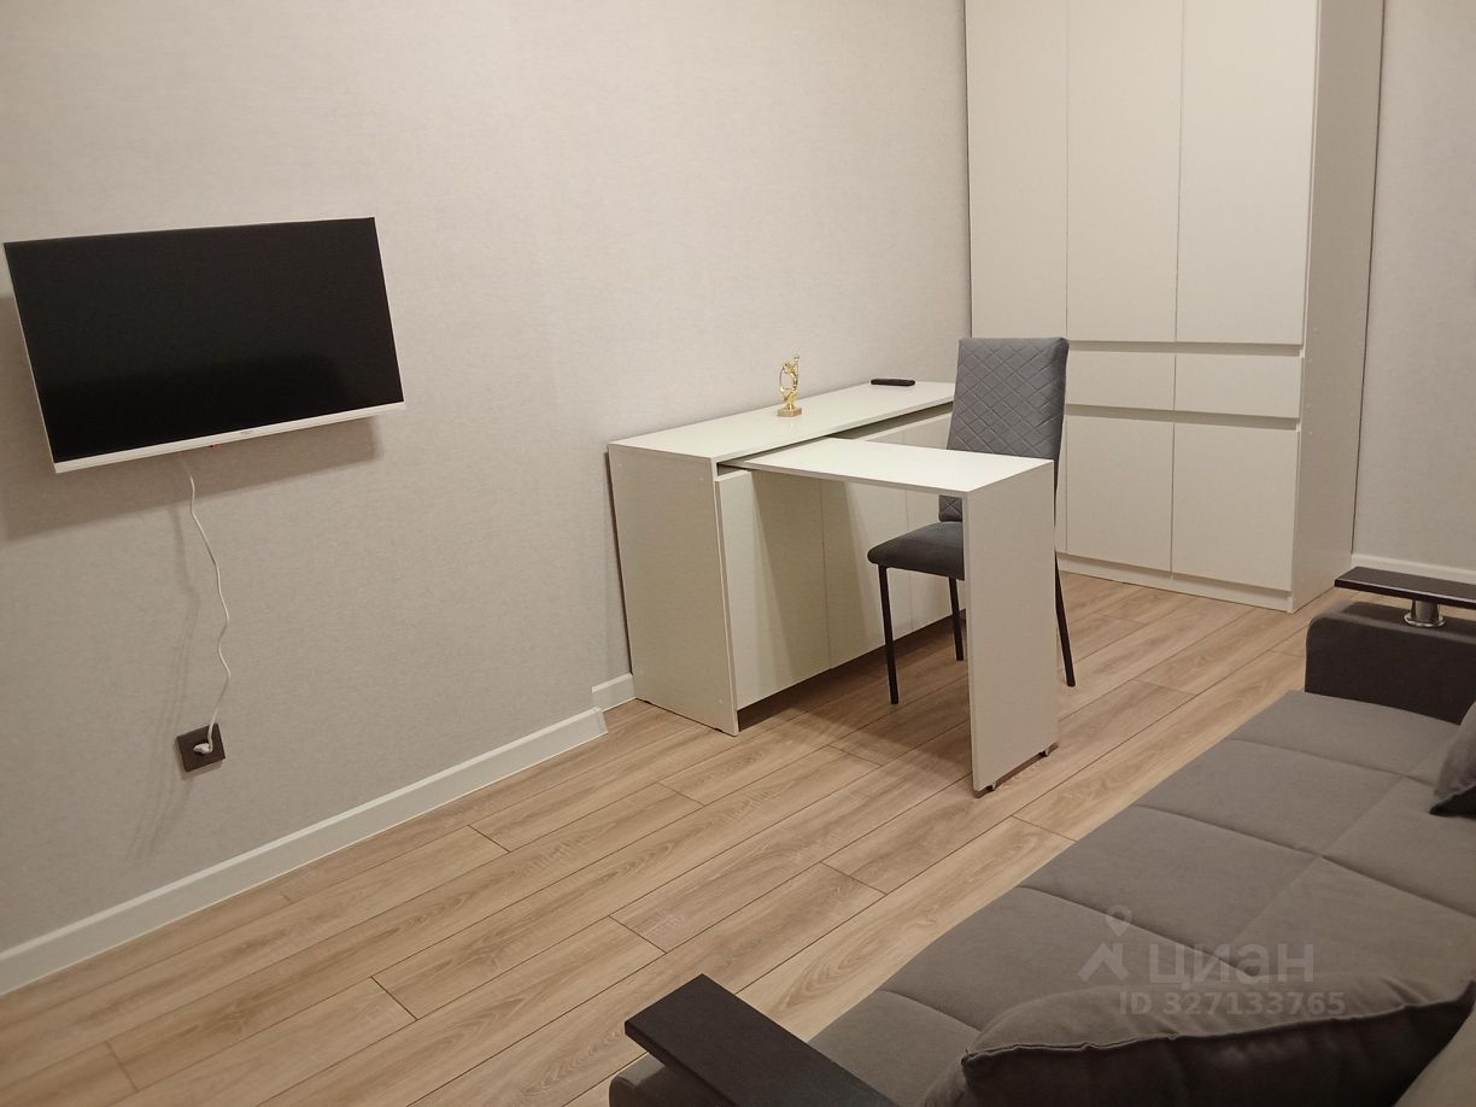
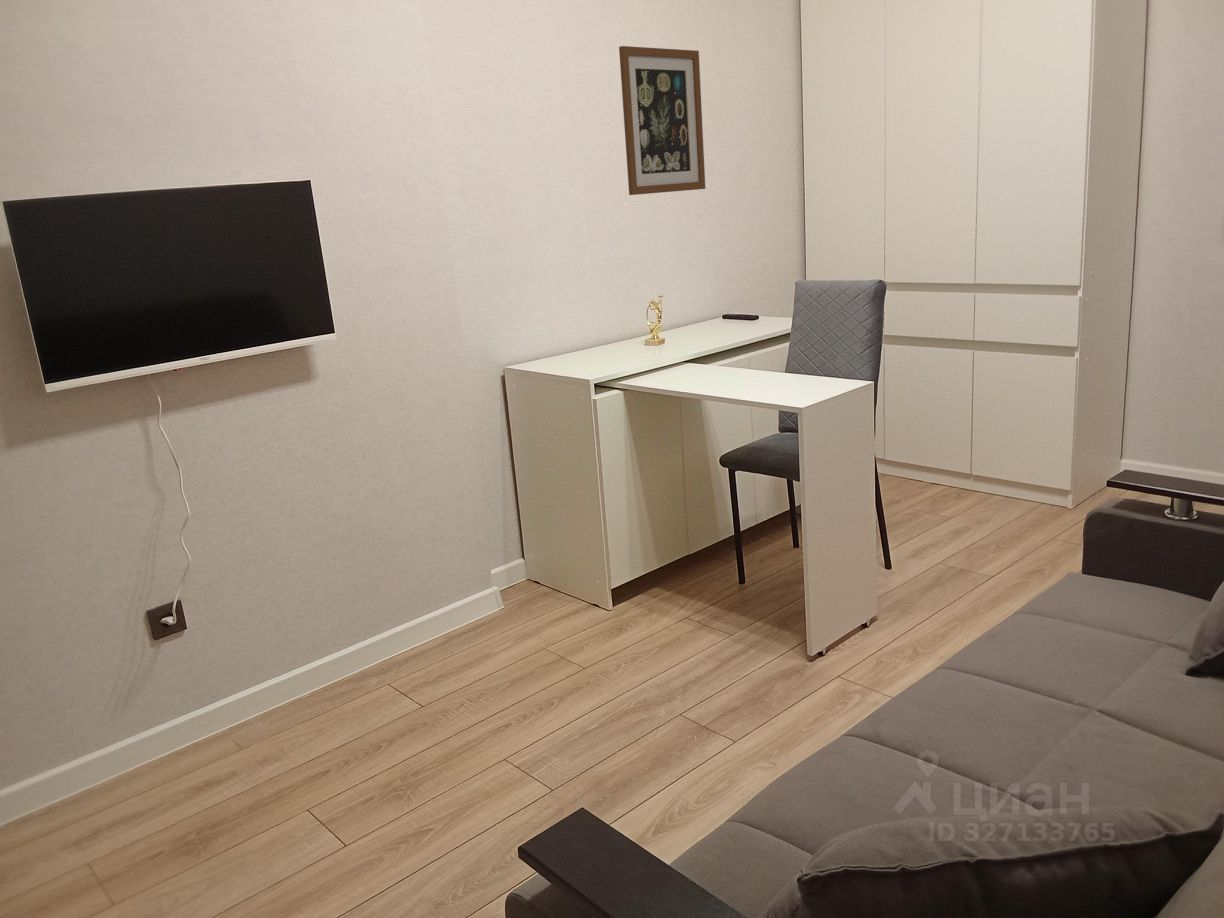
+ wall art (664, 121)
